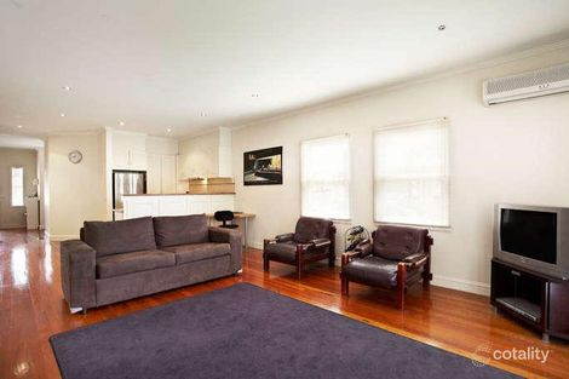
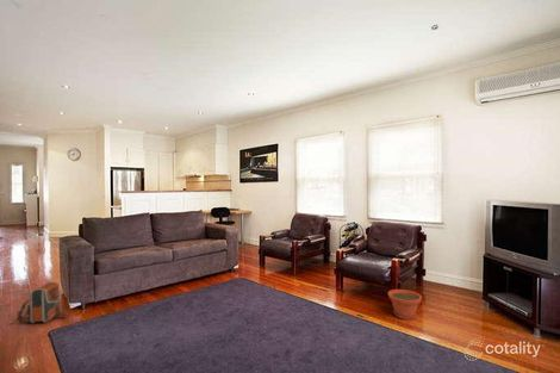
+ plant pot (404, 305)
+ backpack (41, 301)
